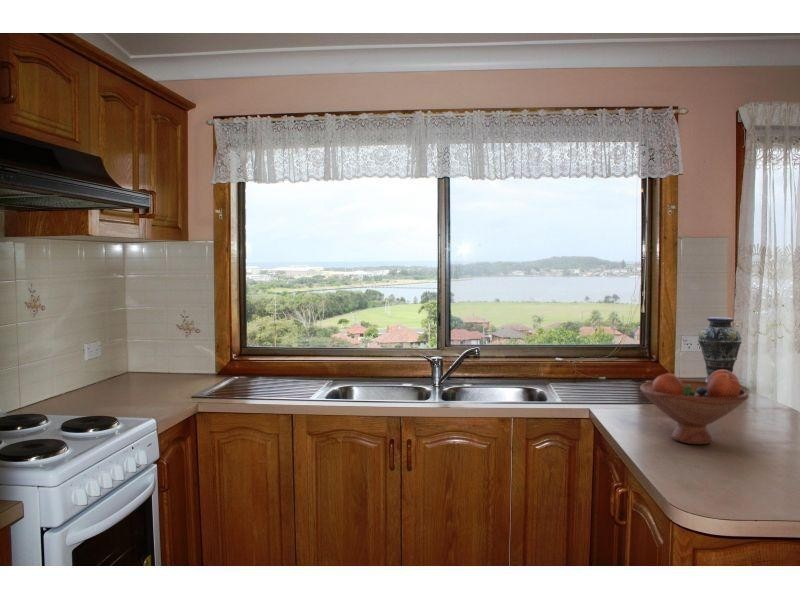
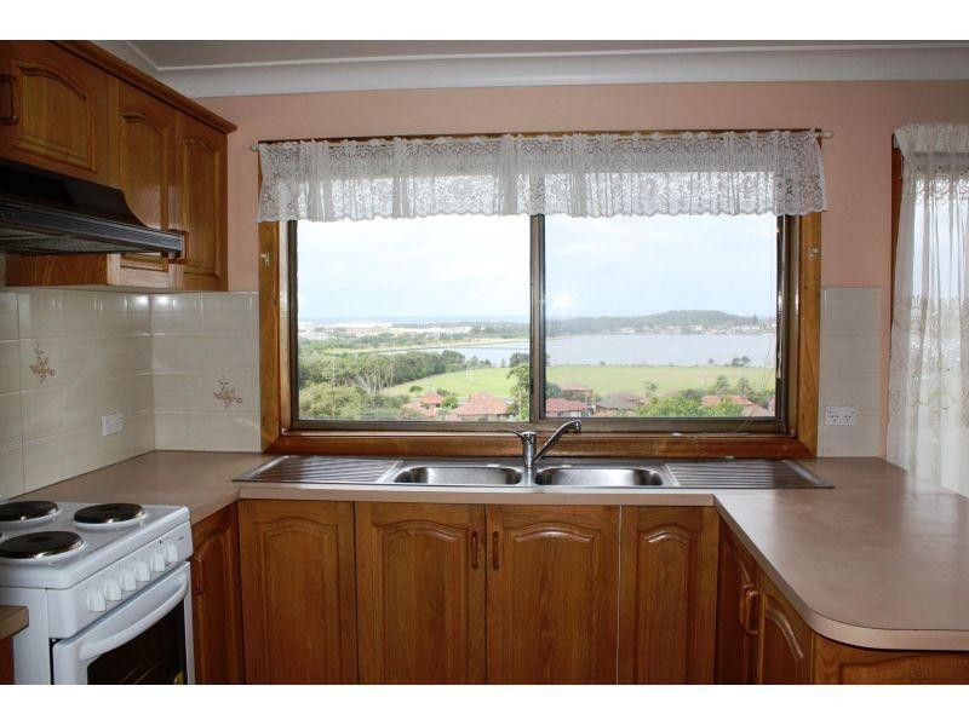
- fruit bowl (692, 404)
- vase (719, 352)
